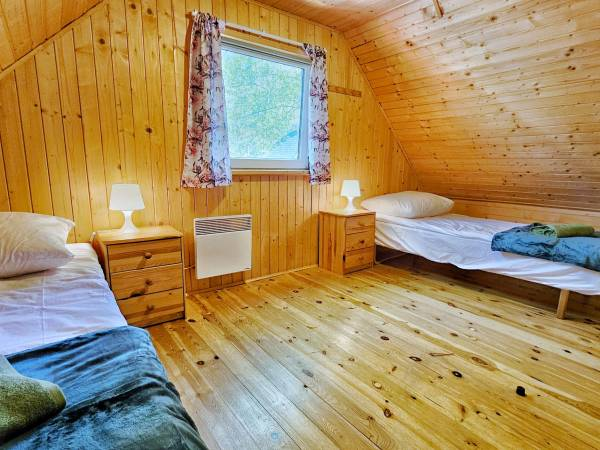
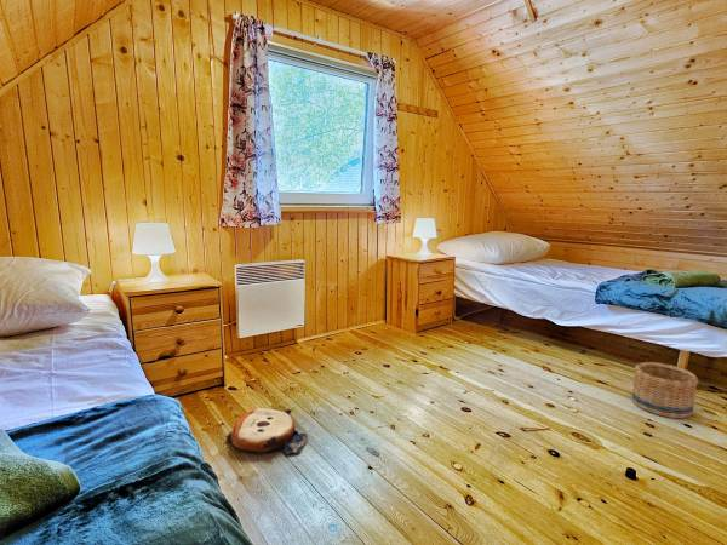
+ plush toy (267, 429)
+ basket (663, 389)
